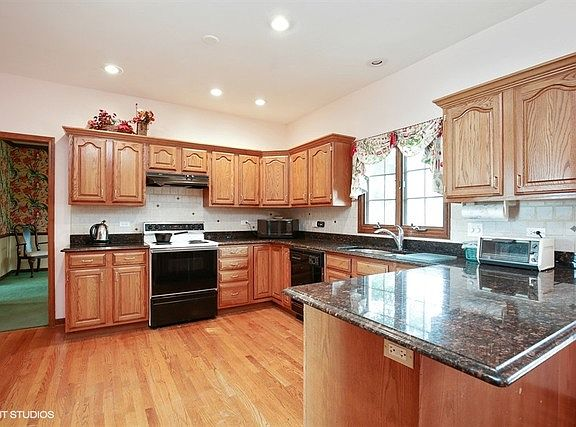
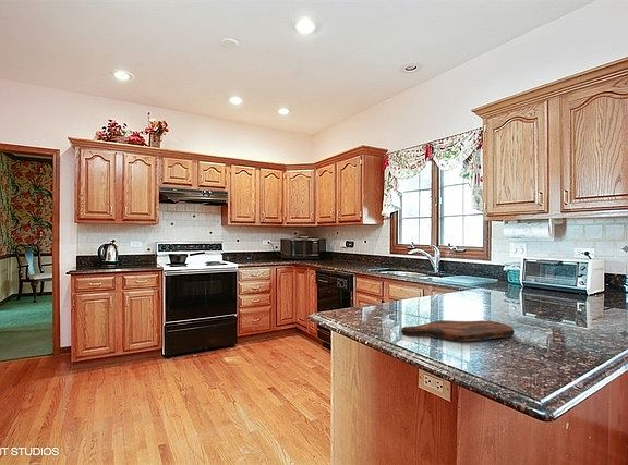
+ cutting board (458, 330)
